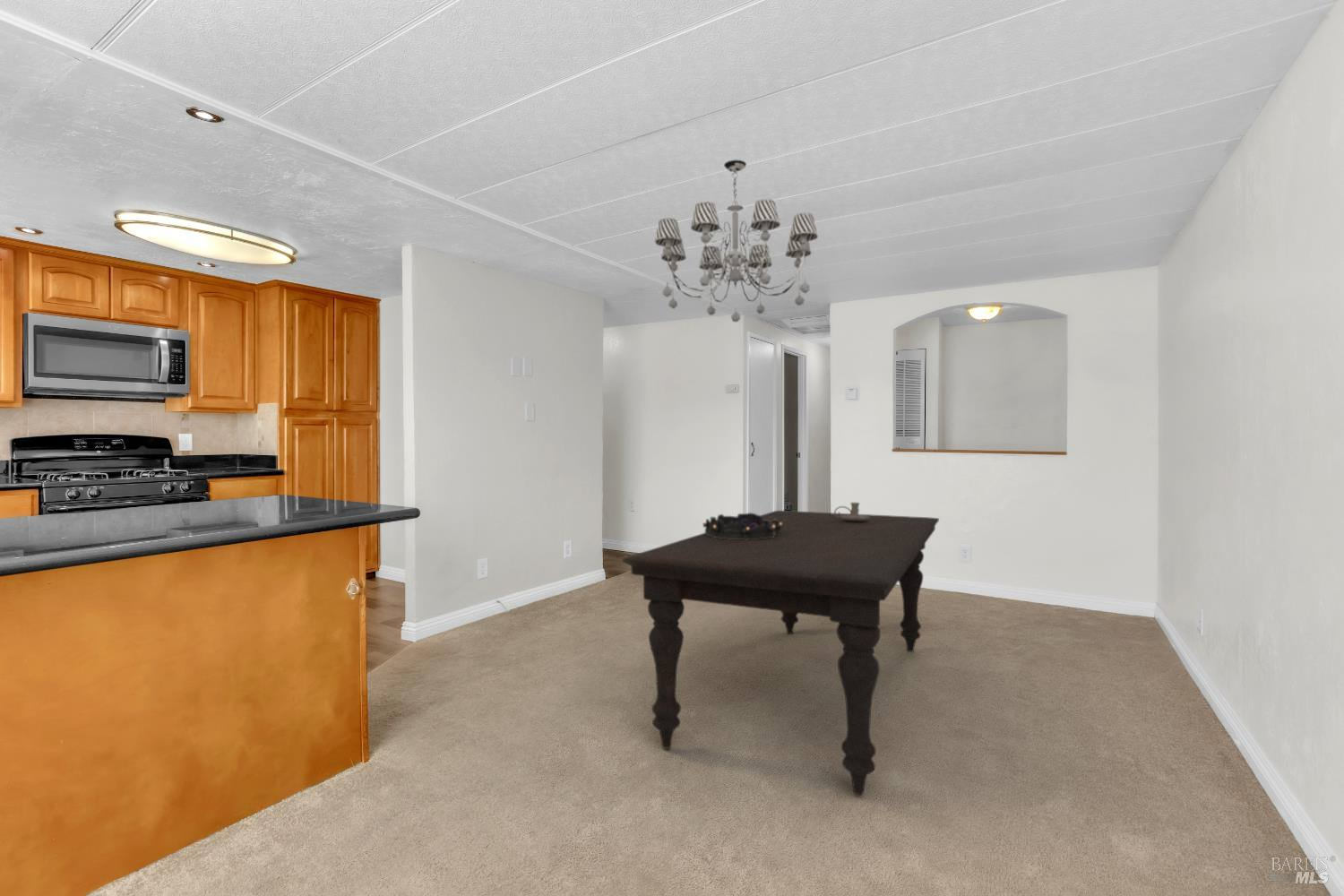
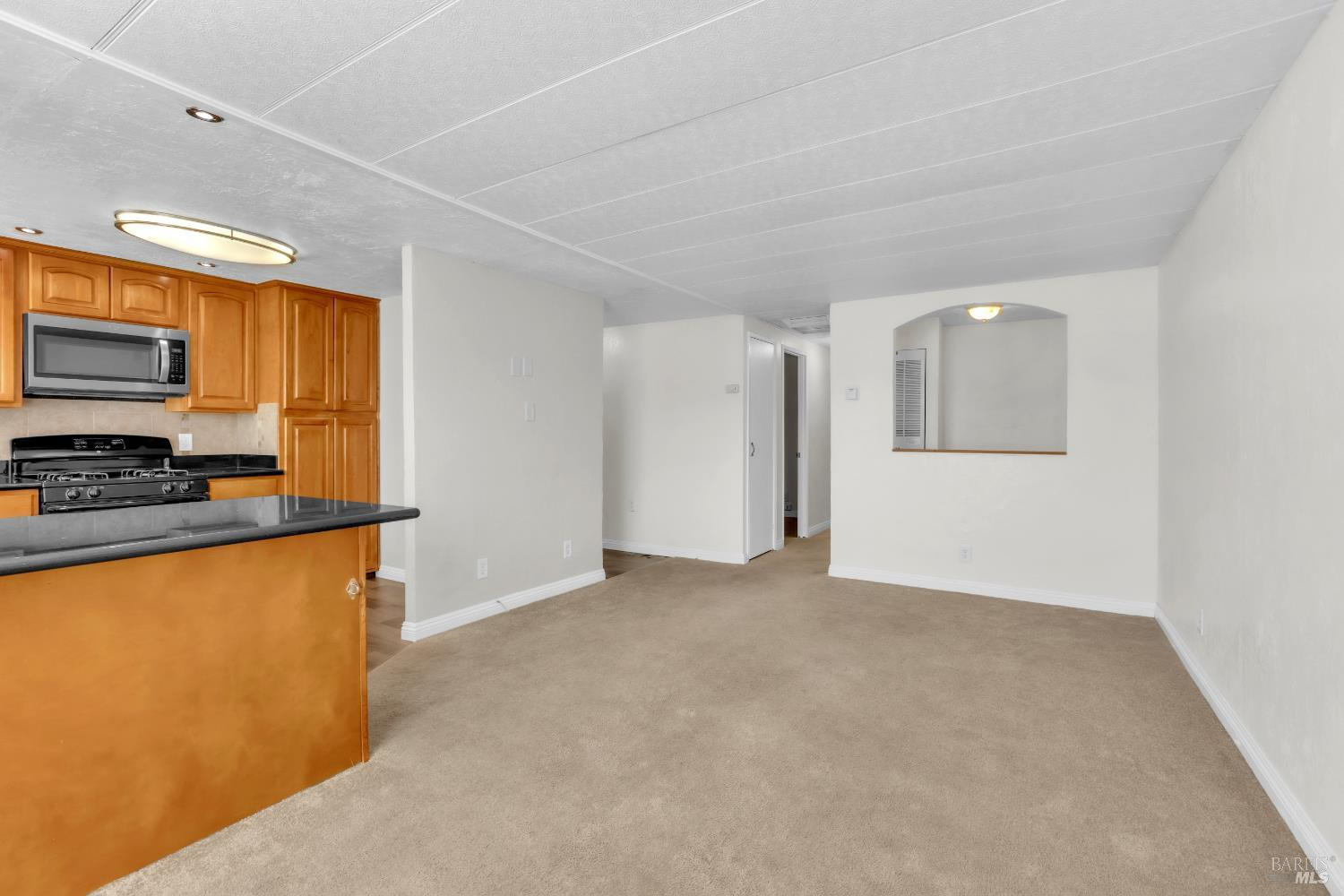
- chandelier (735, 243)
- candle holder (851, 511)
- dining table (813, 612)
- decorative bowl (742, 524)
